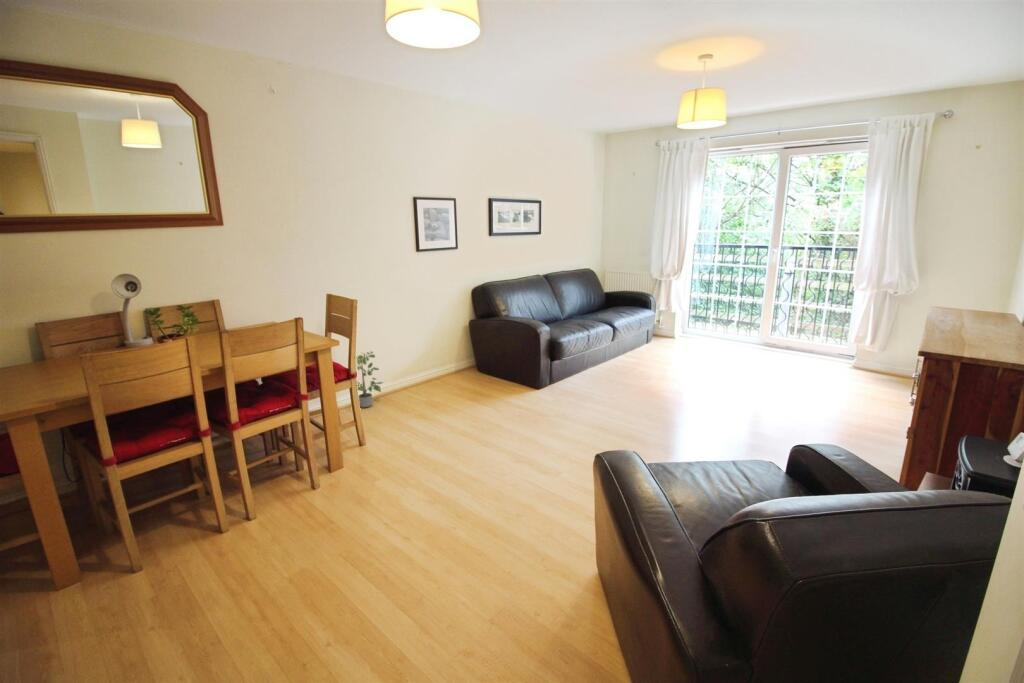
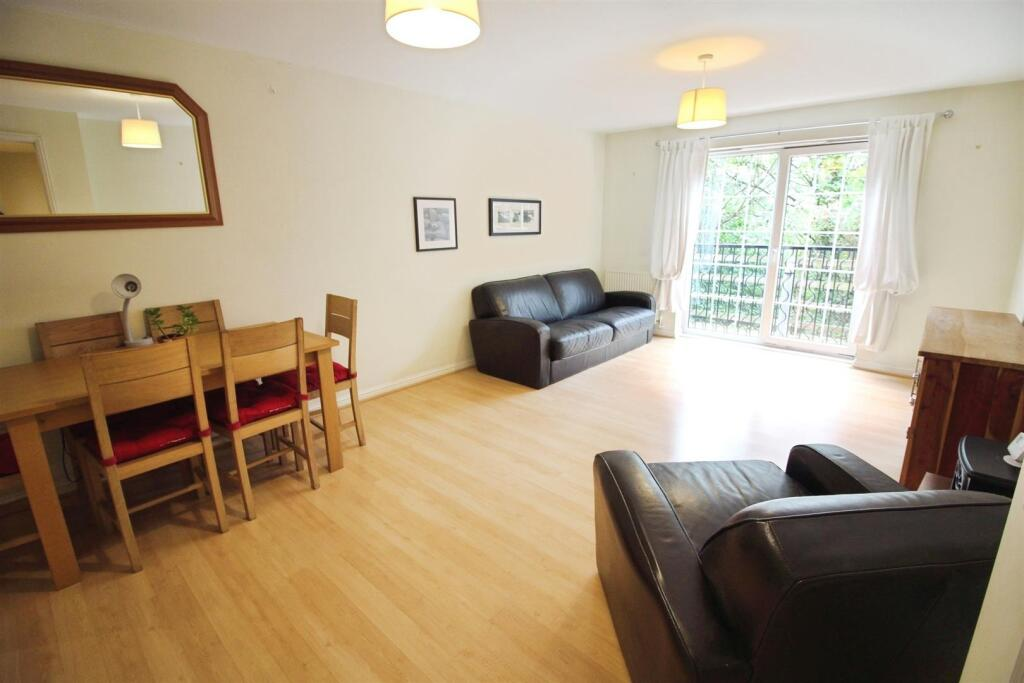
- potted plant (369, 375)
